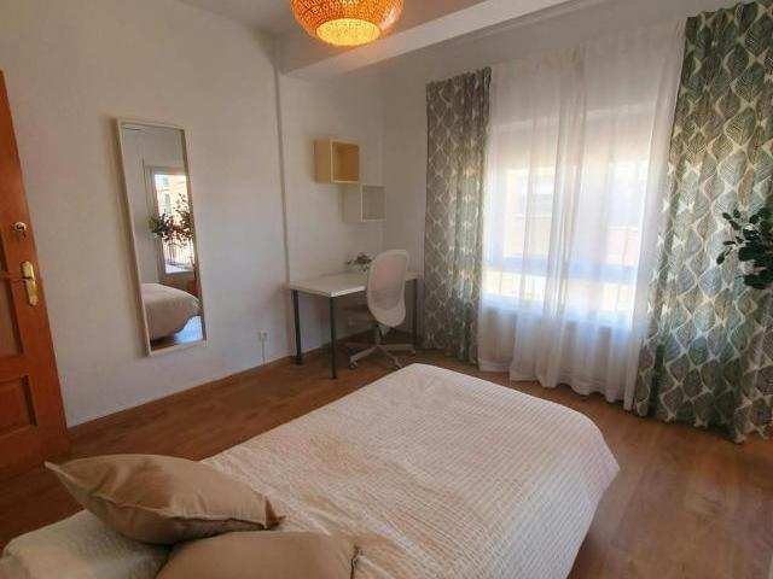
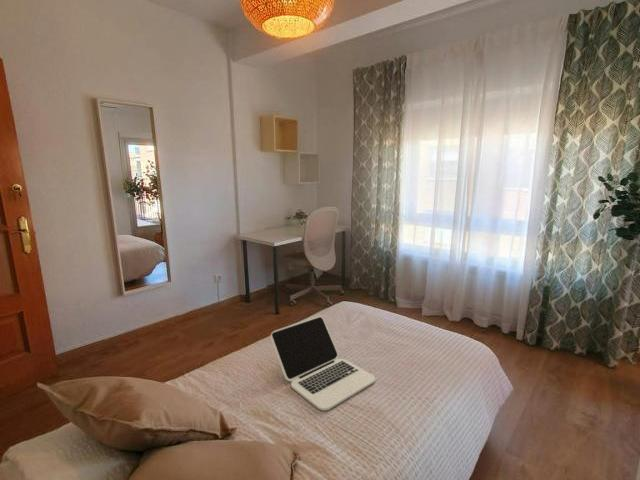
+ laptop (322, 356)
